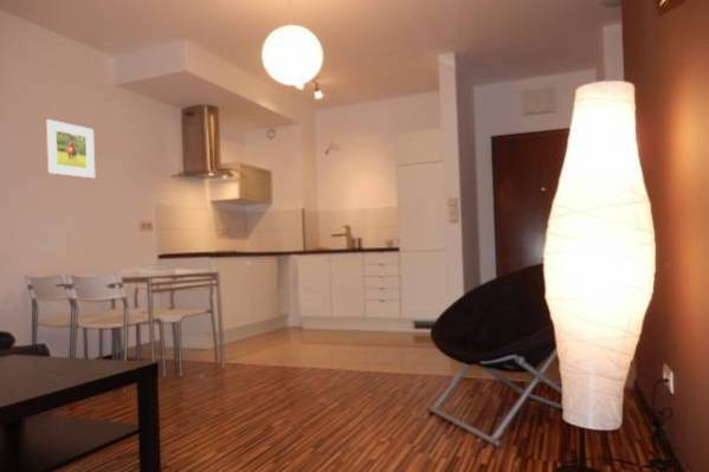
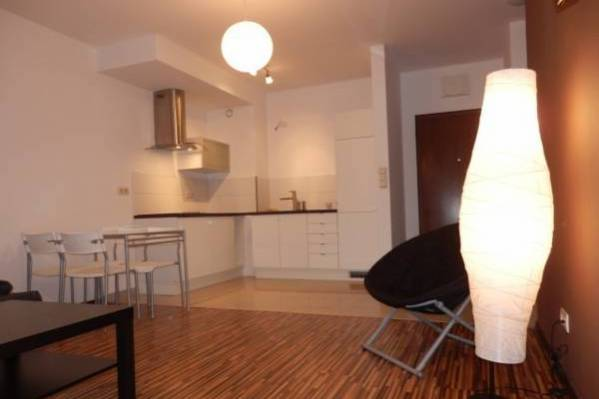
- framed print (71, 149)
